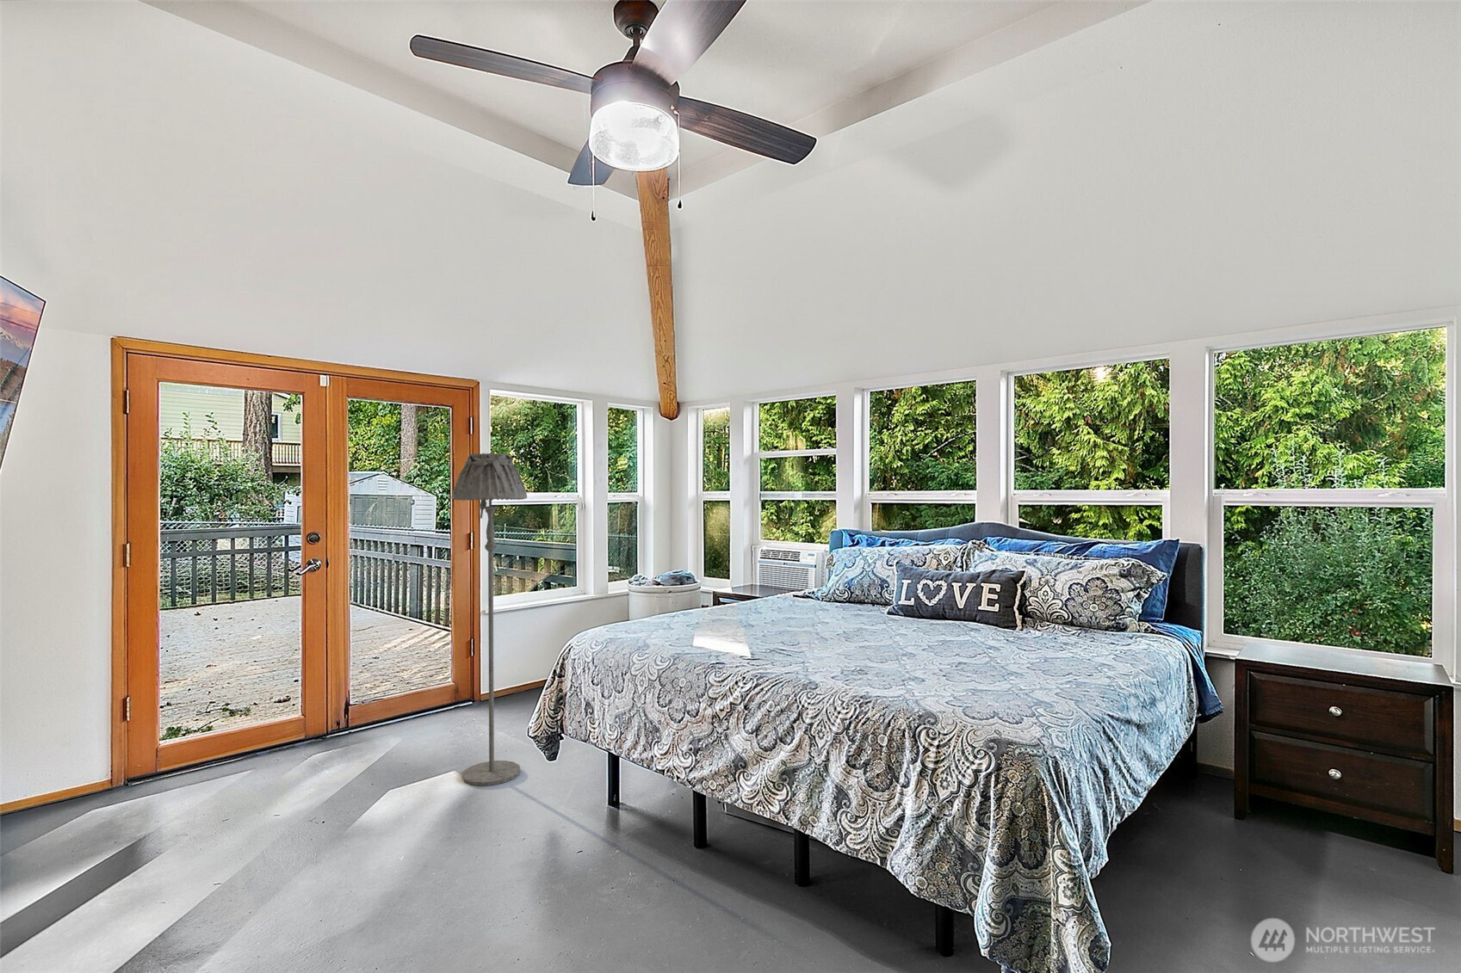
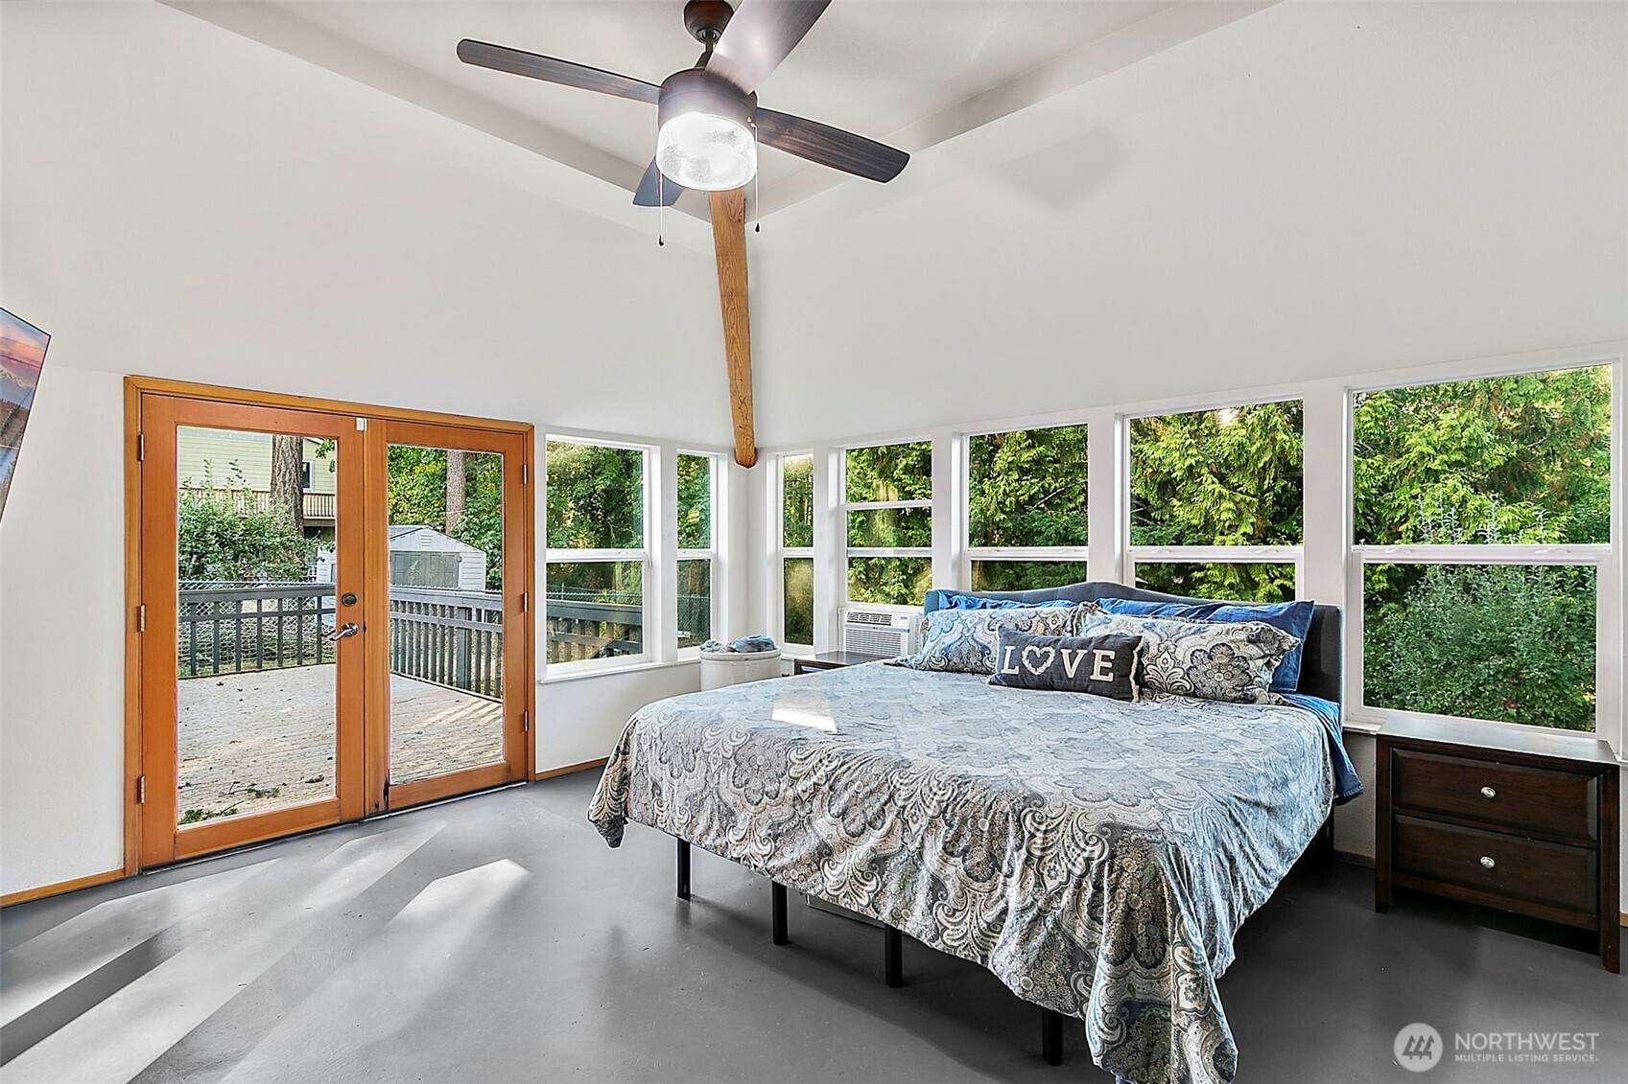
- floor lamp (490, 614)
